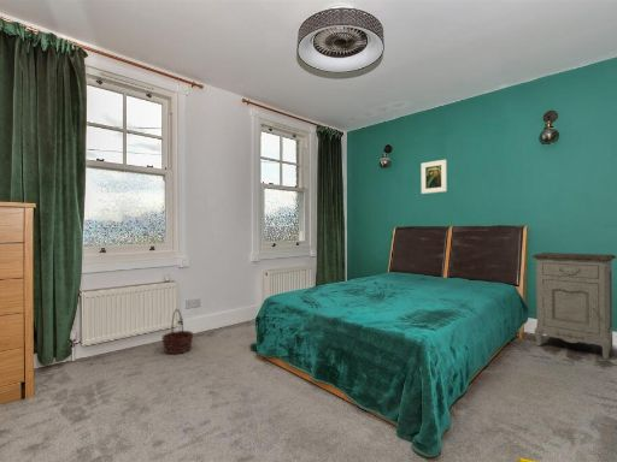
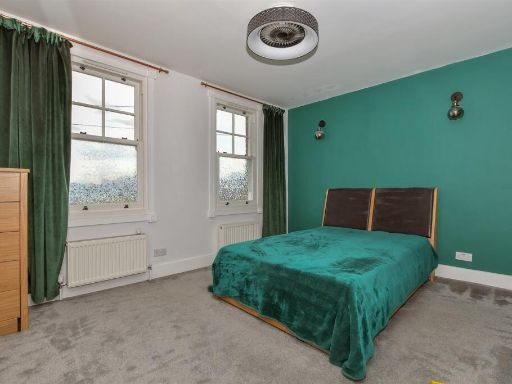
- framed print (433, 177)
- nightstand (572, 301)
- basket (177, 331)
